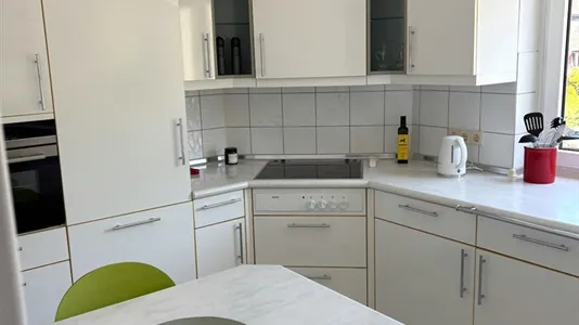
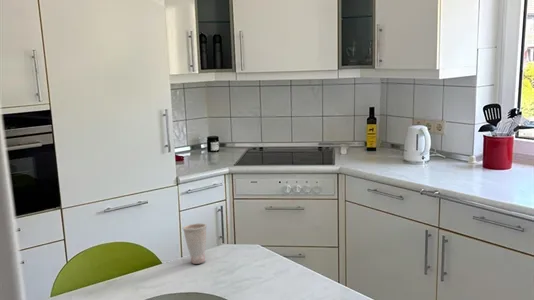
+ cup (195, 243)
